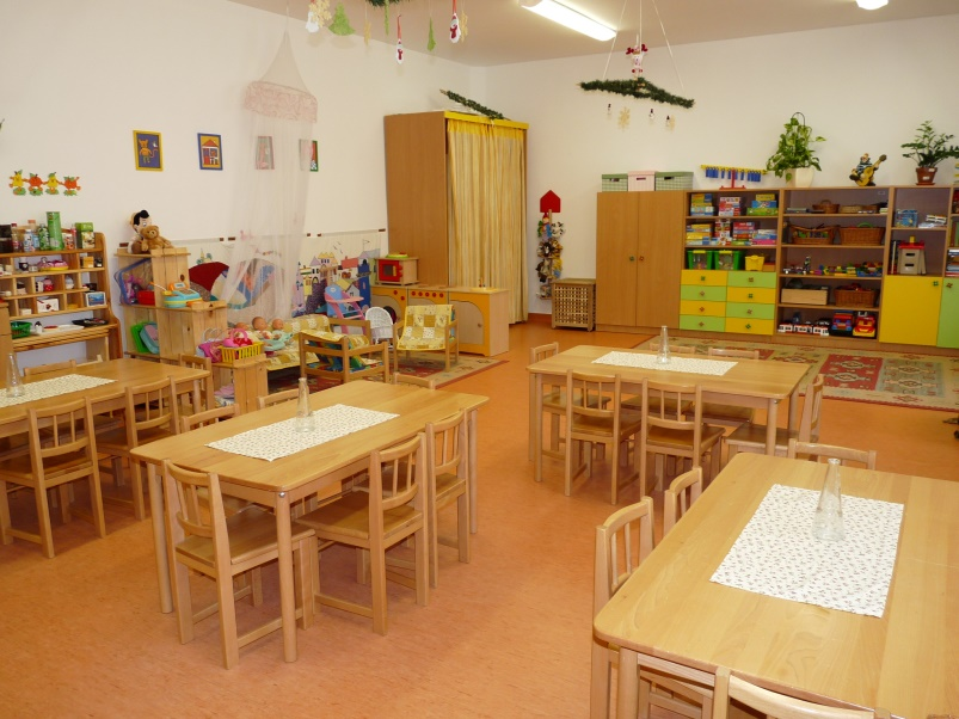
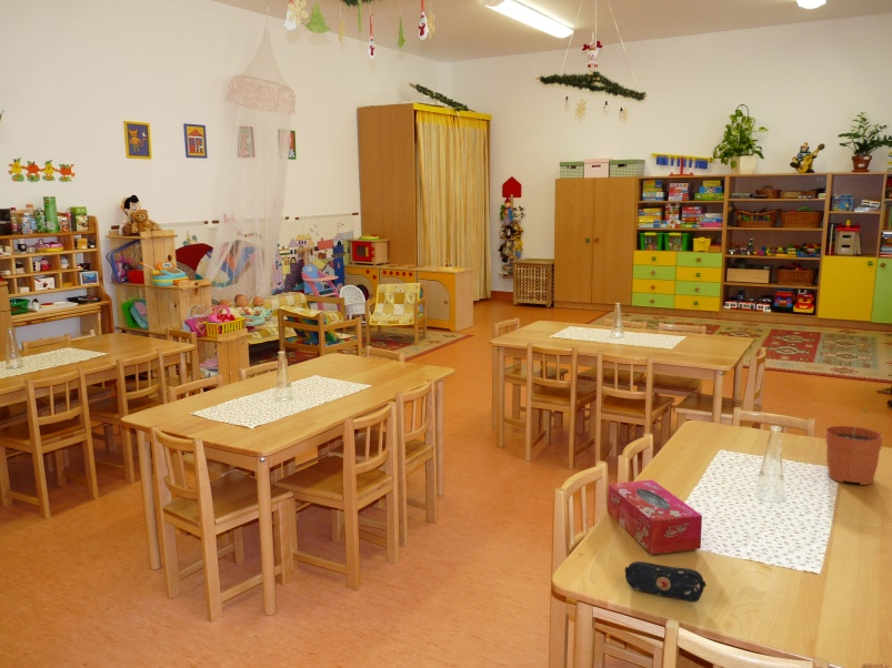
+ pencil case (663, 580)
+ plant pot (852, 444)
+ tissue box (652, 514)
